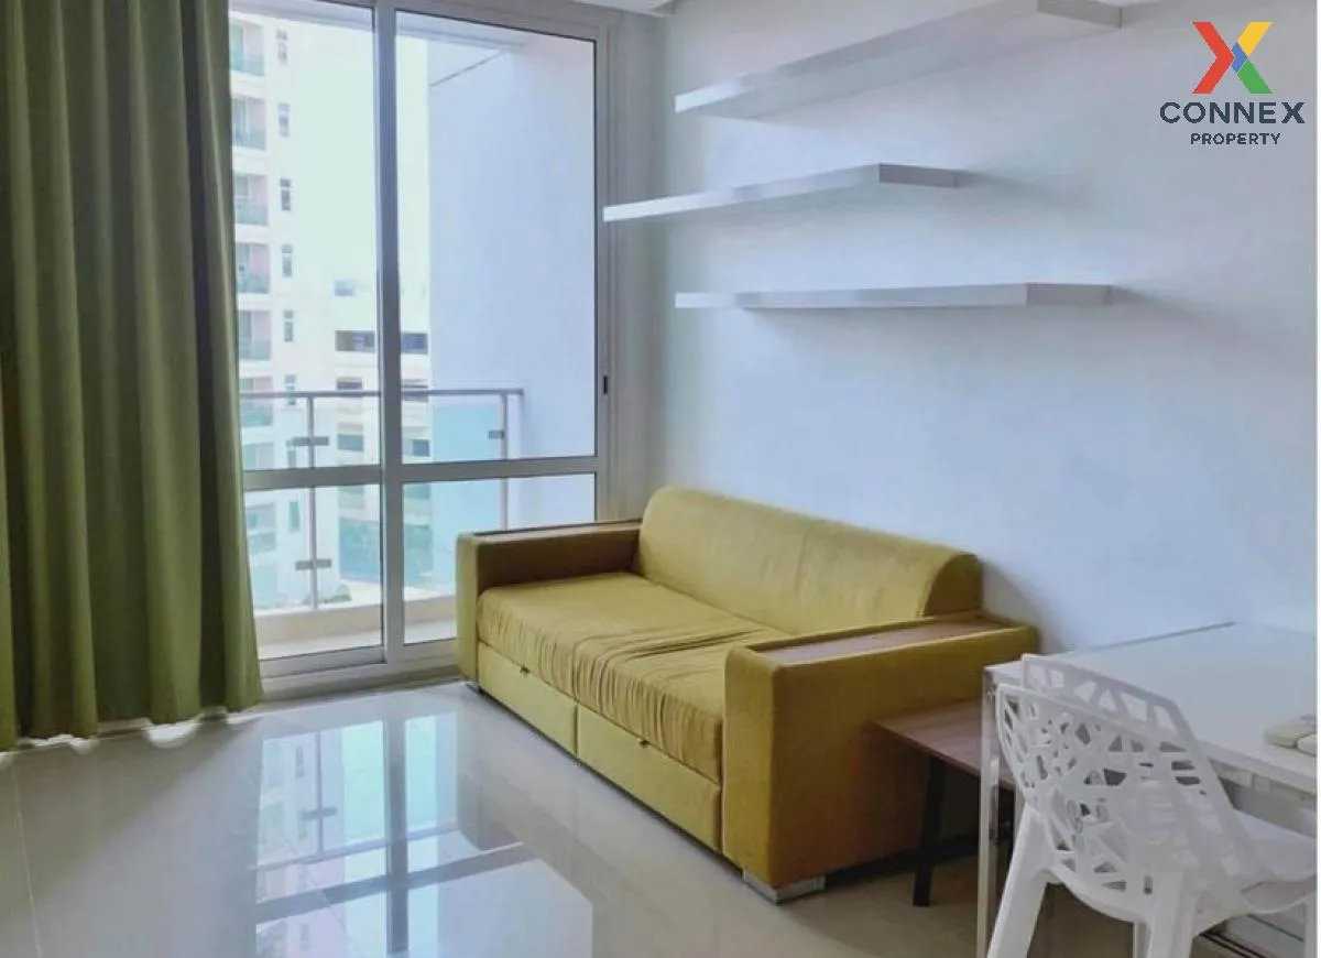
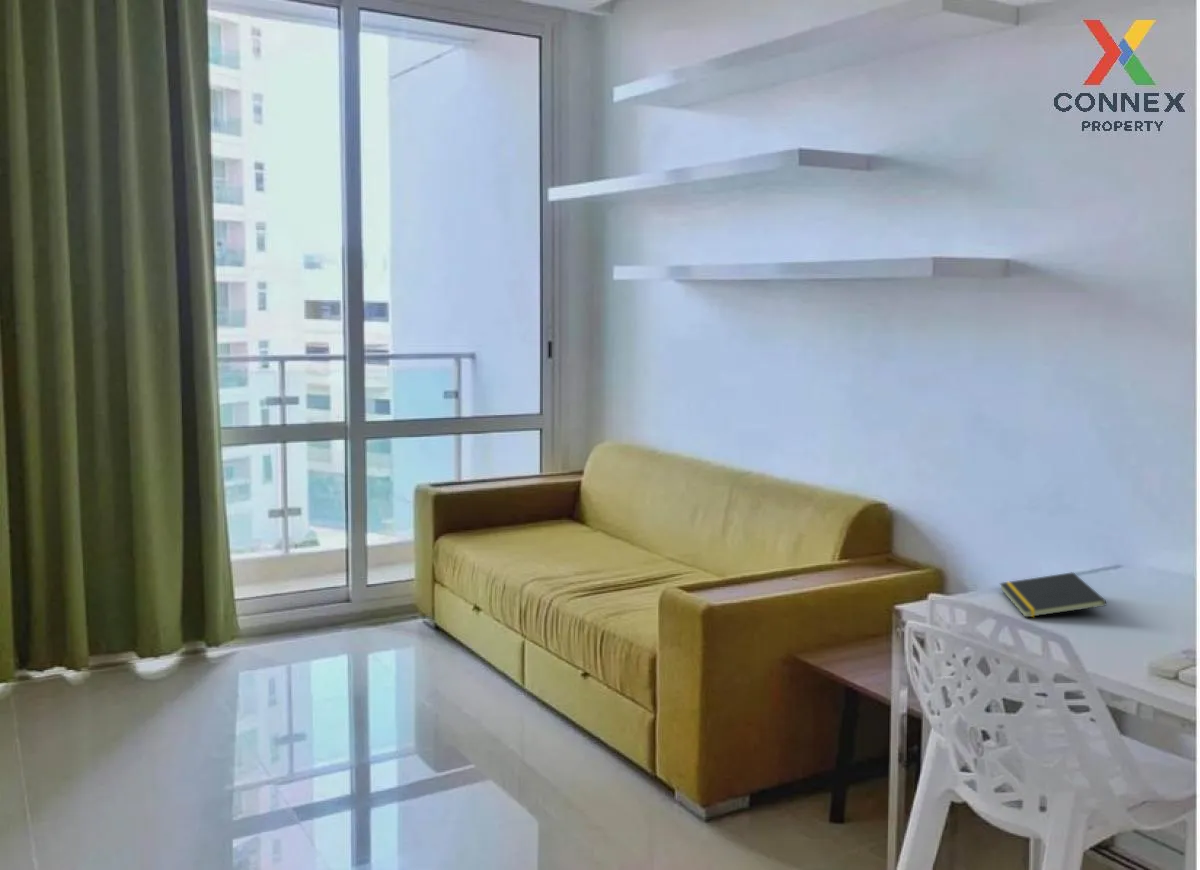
+ notepad (1050, 593)
